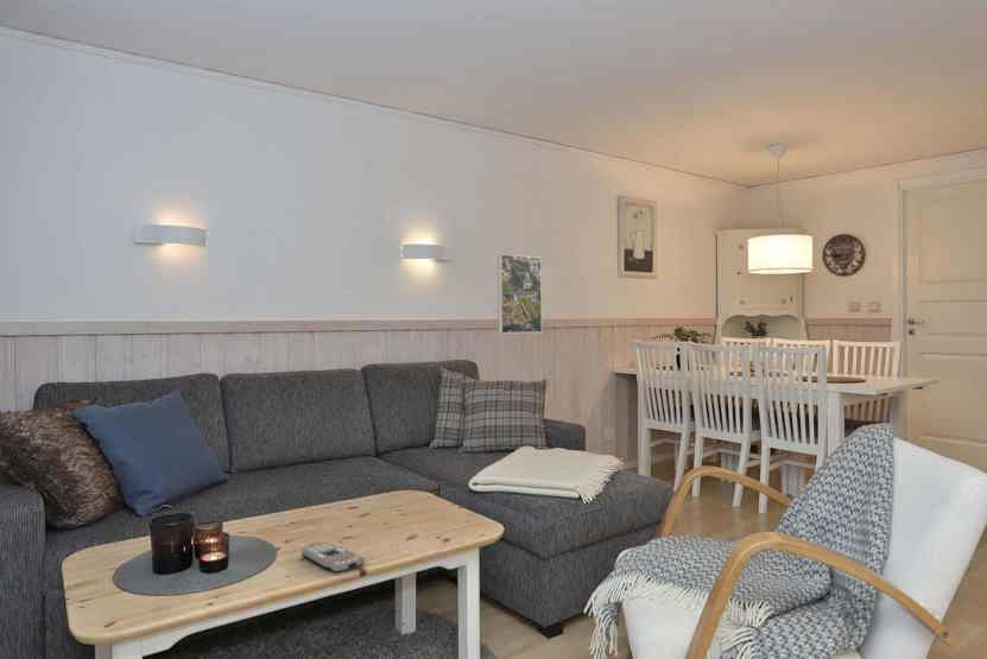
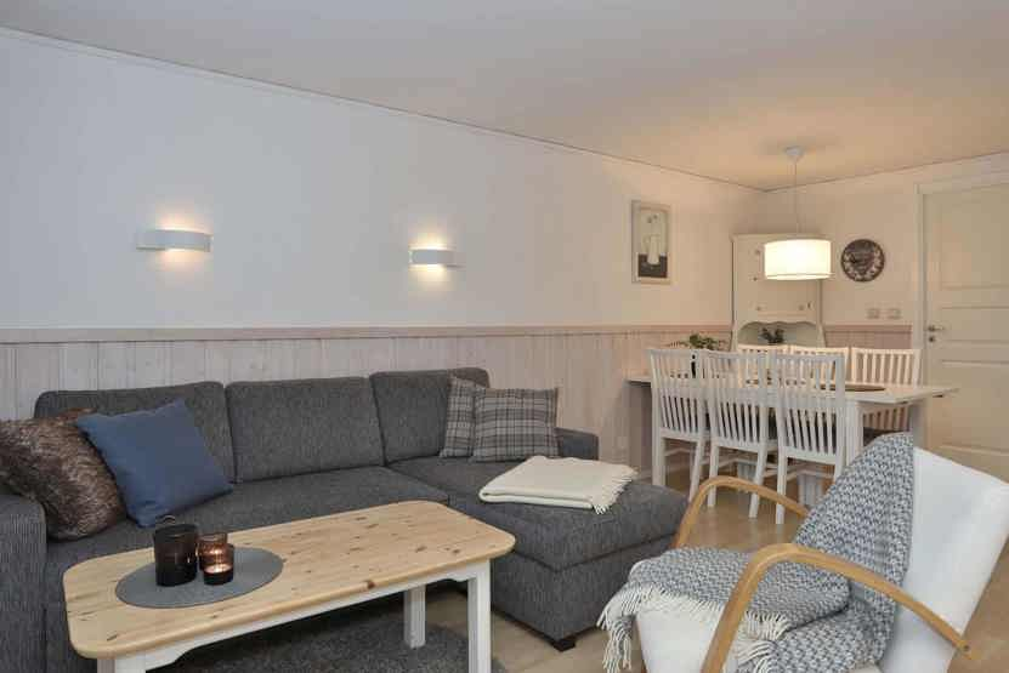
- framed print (520, 294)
- remote control (330, 556)
